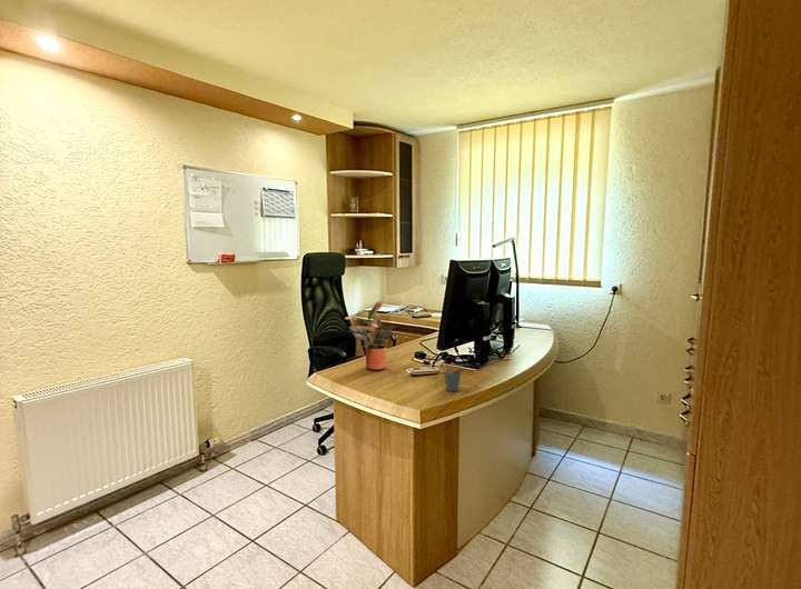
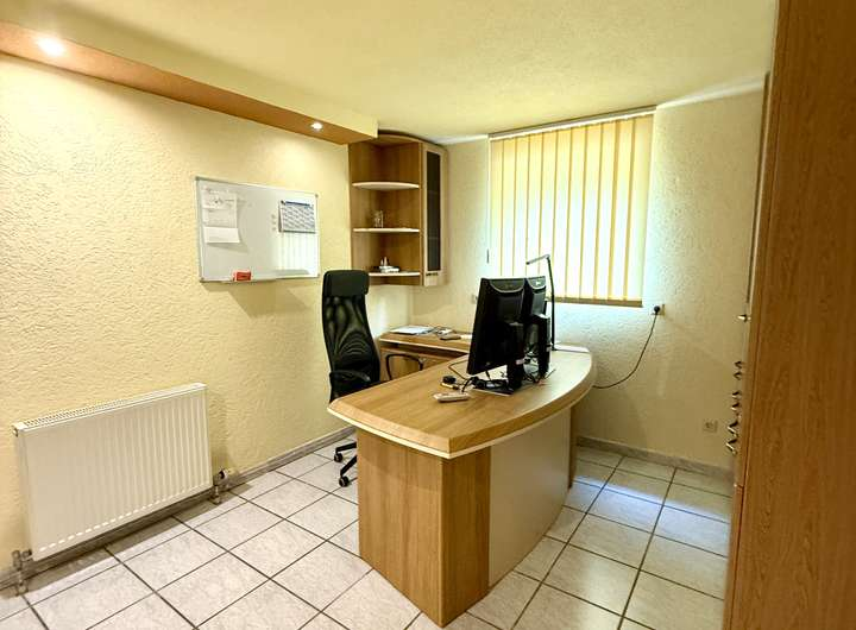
- pen holder (452, 376)
- potted plant (368, 336)
